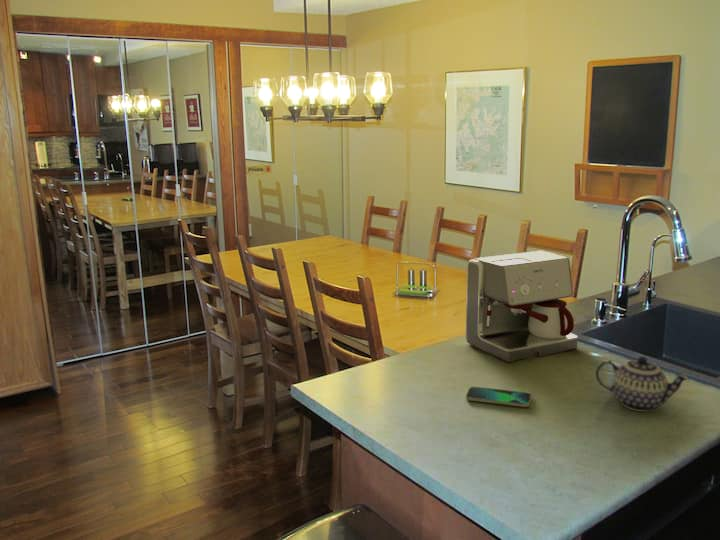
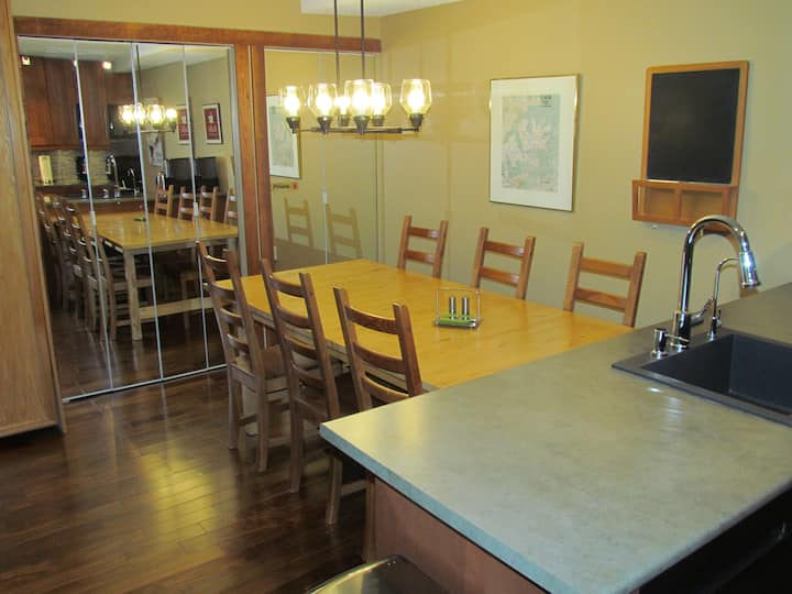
- smartphone (498, 396)
- coffee maker (522, 302)
- teapot (640, 381)
